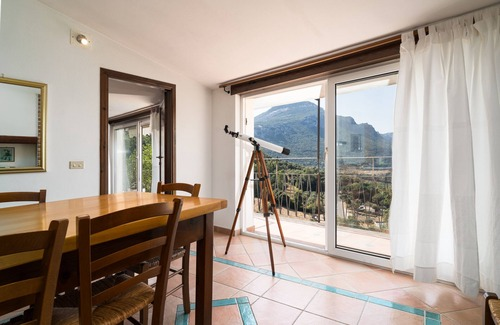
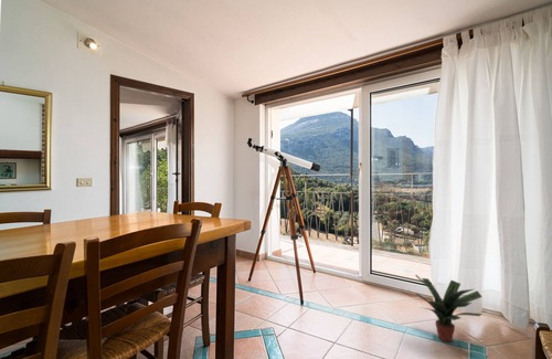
+ potted plant (445, 307)
